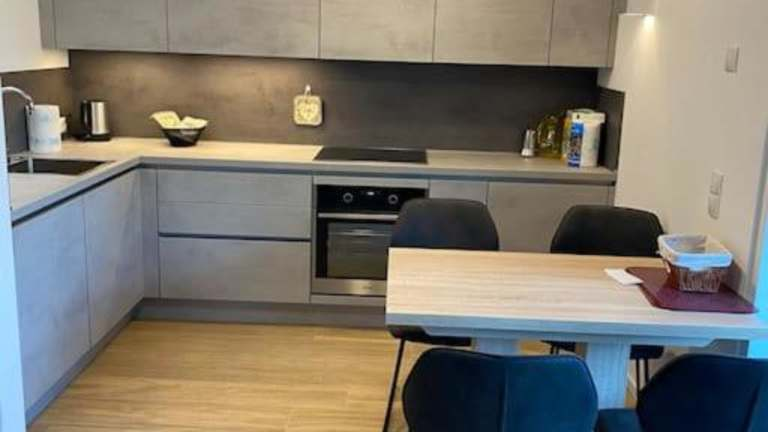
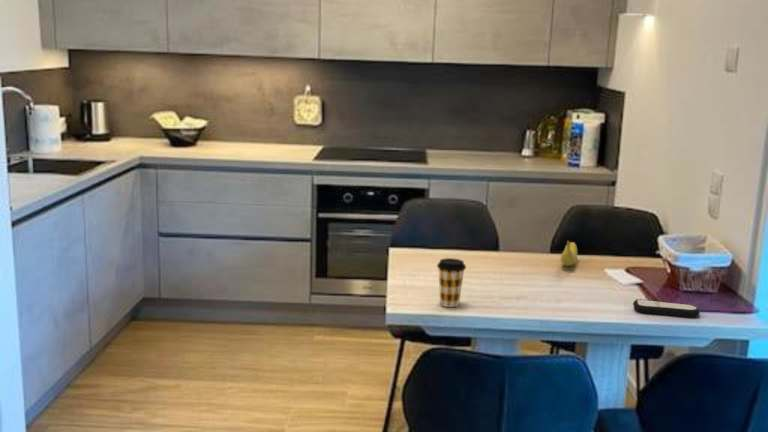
+ coffee cup (450, 282)
+ fruit (569, 249)
+ remote control (665, 307)
